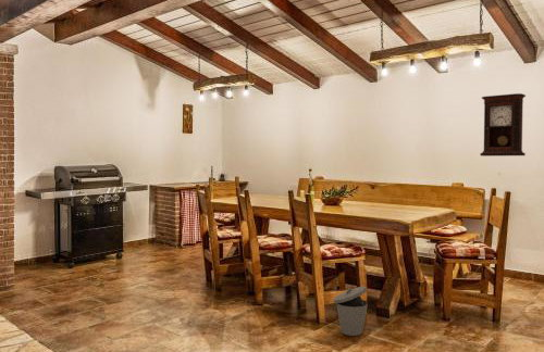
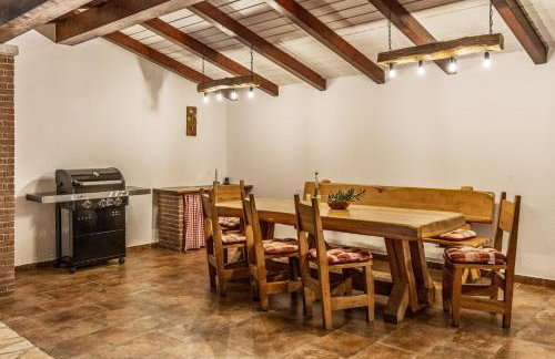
- pendulum clock (502, 125)
- trash can (349, 309)
